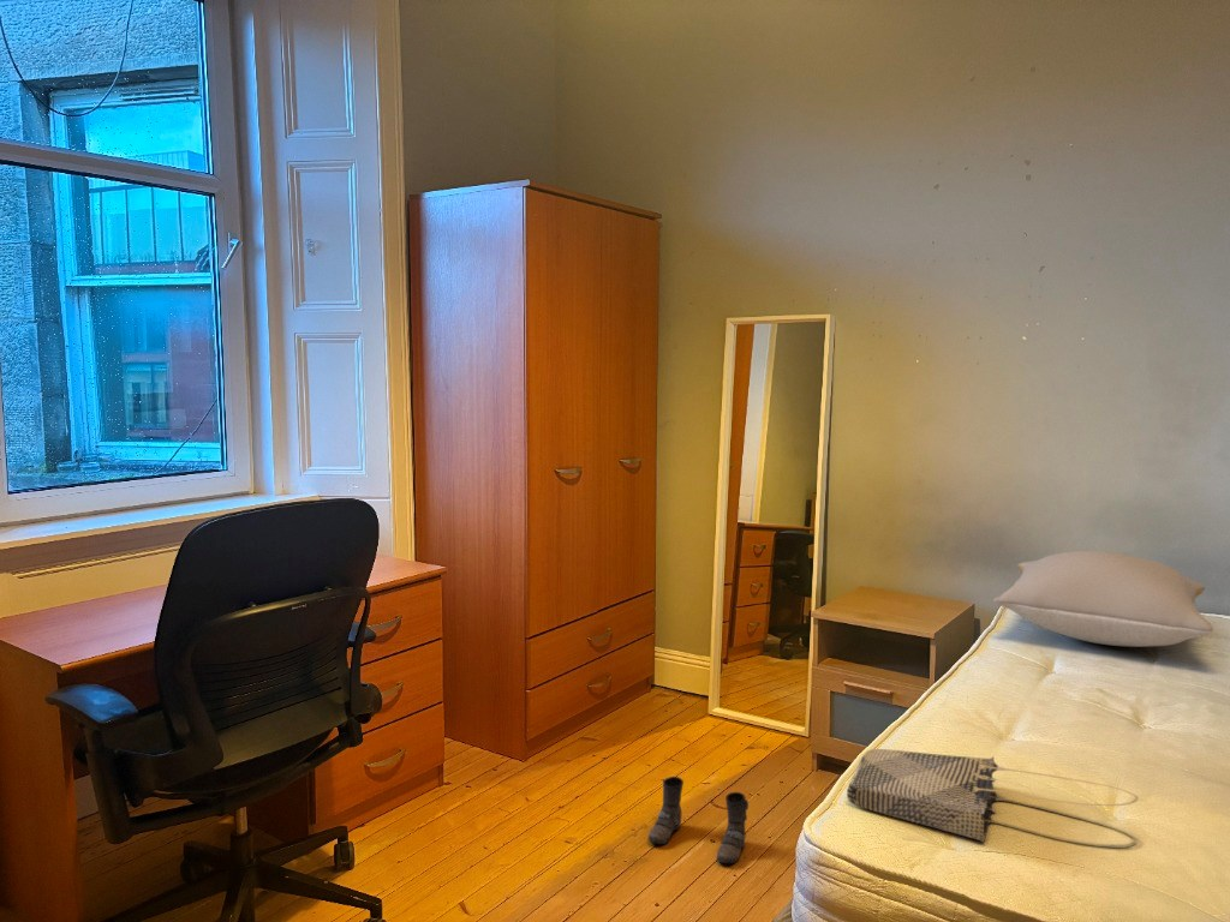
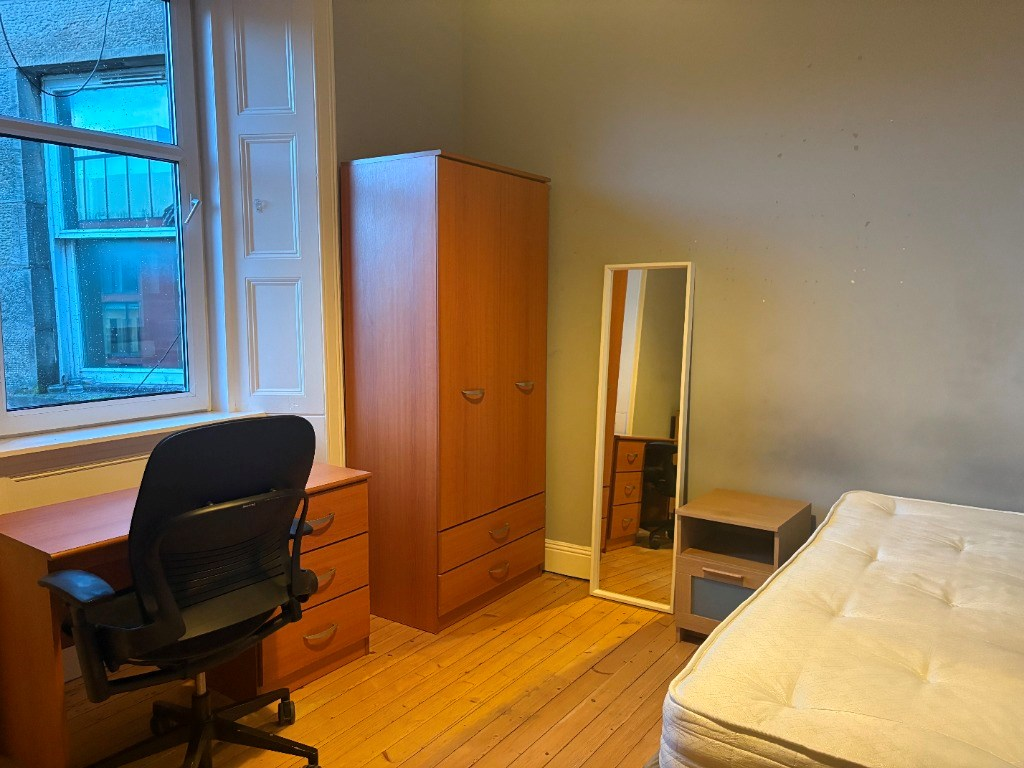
- boots (680, 819)
- tote bag (989, 791)
- pillow (1103, 593)
